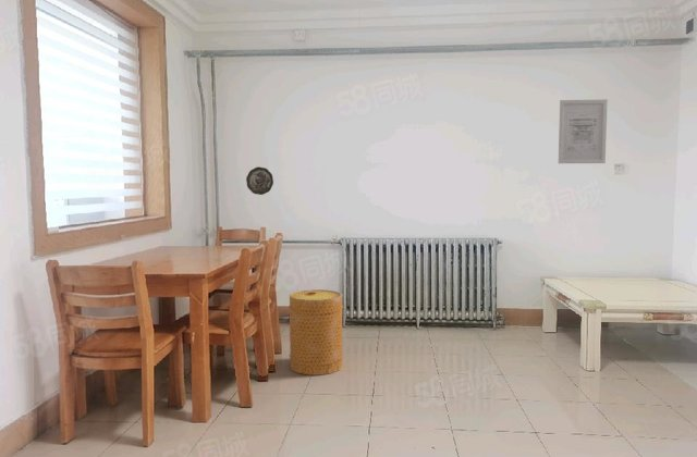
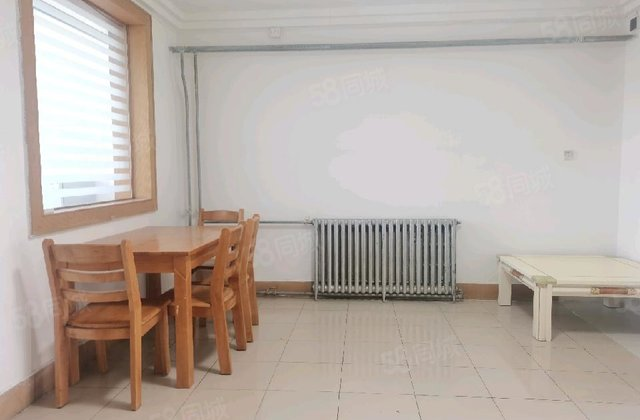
- decorative plate (259, 181)
- basket (316, 330)
- wall art (582, 132)
